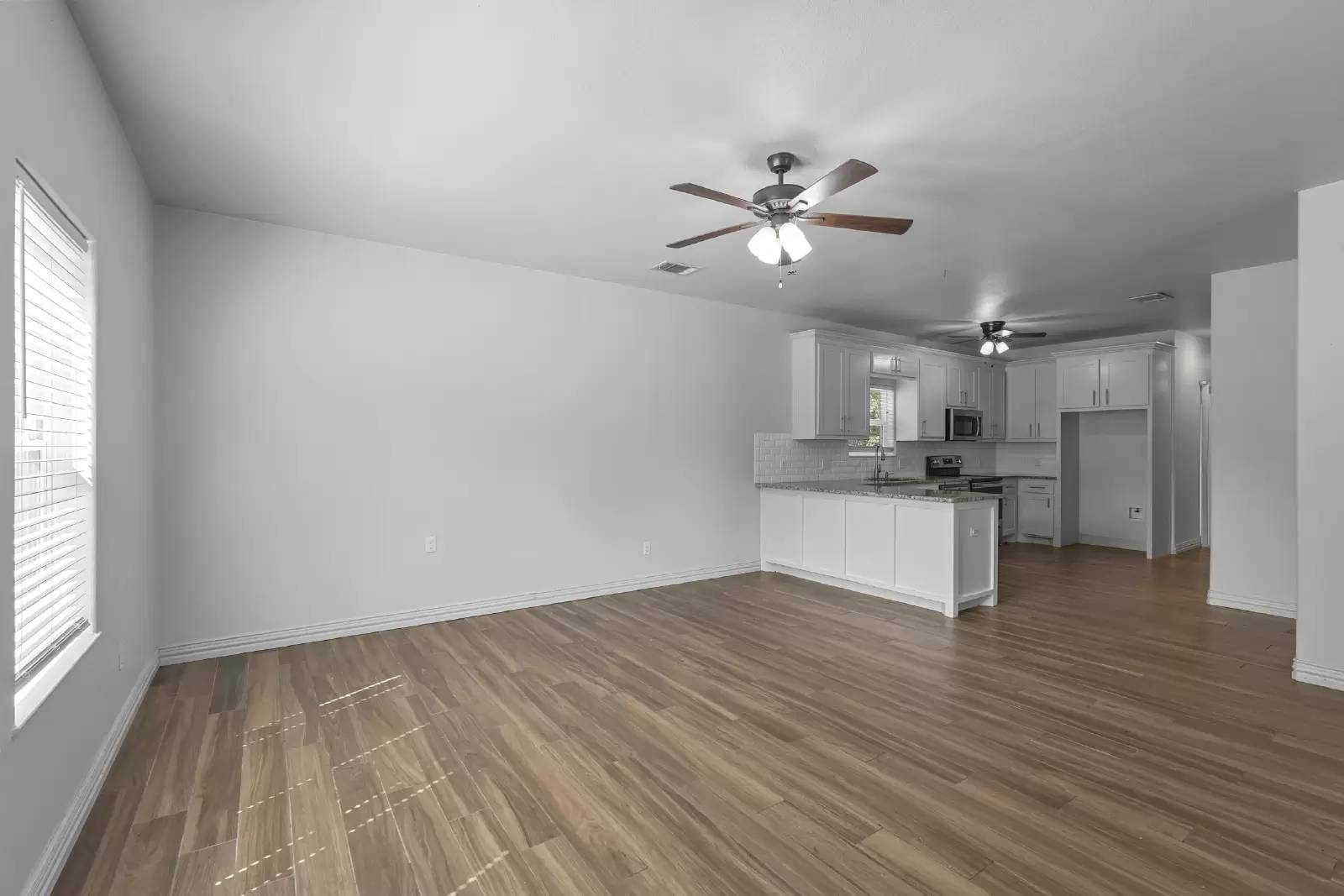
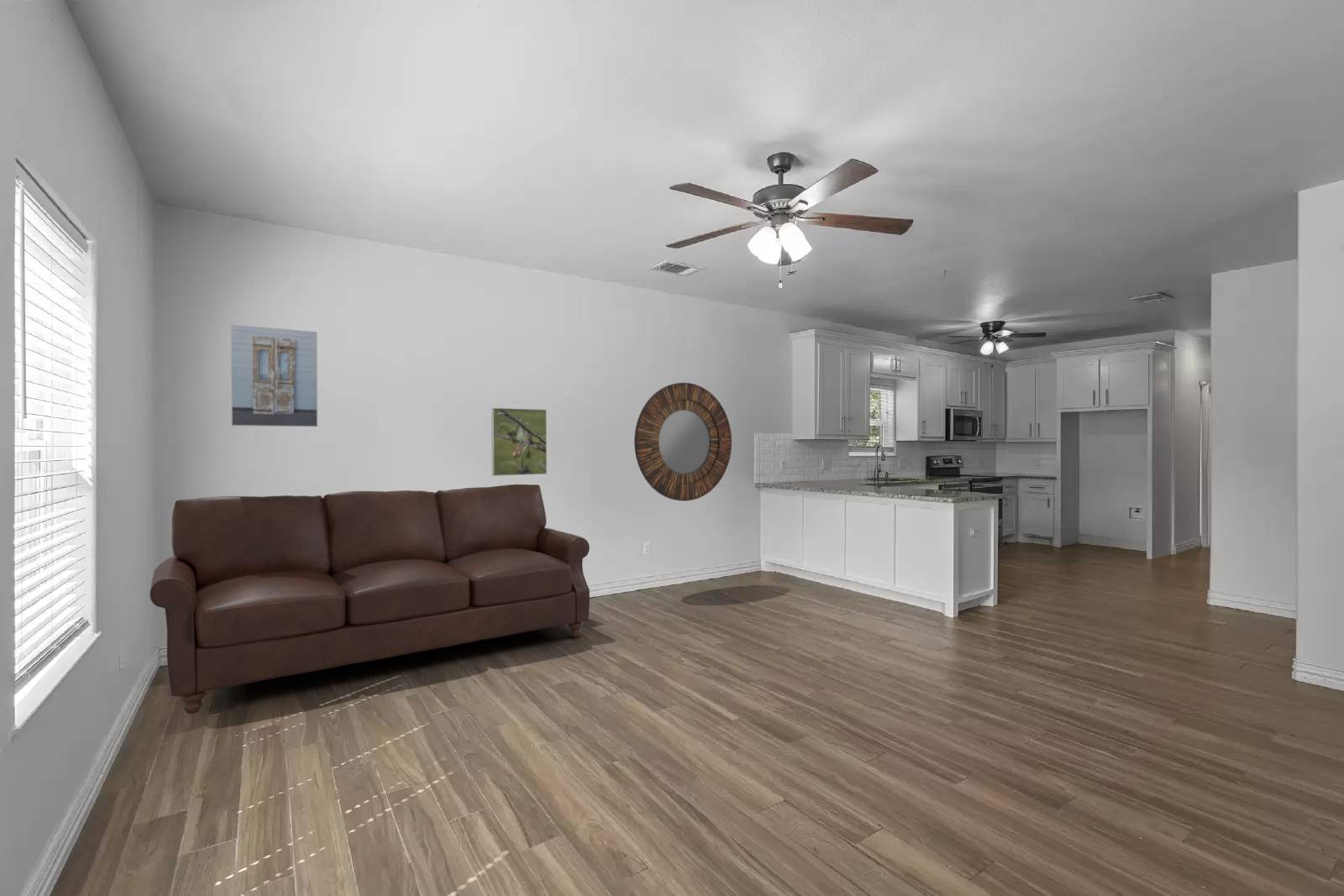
+ sofa (396, 571)
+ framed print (519, 442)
+ home mirror (685, 442)
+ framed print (275, 377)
